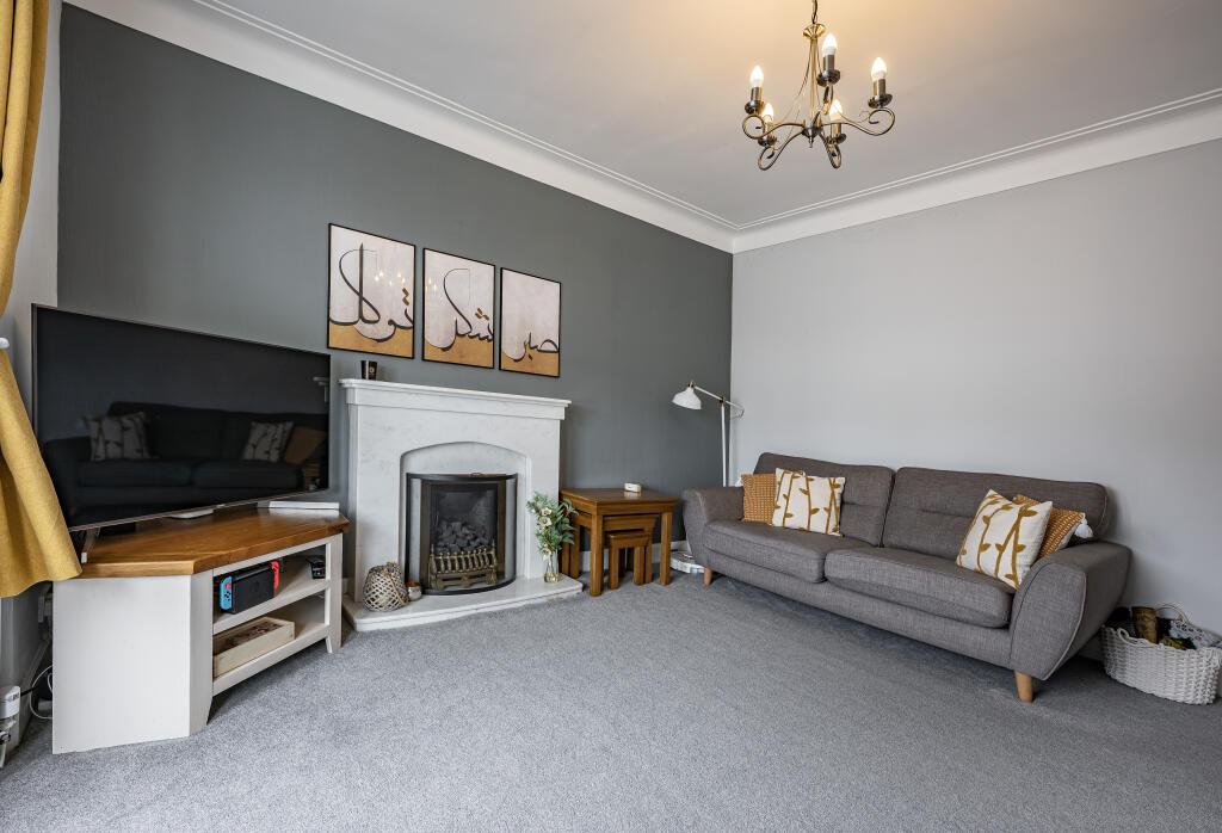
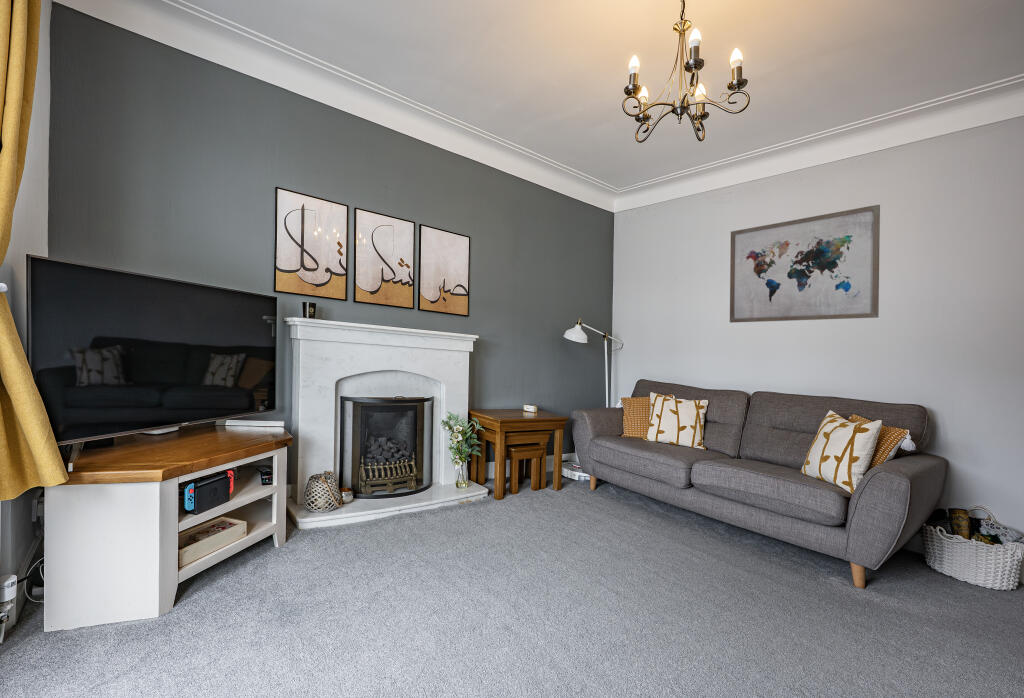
+ wall art (796, 270)
